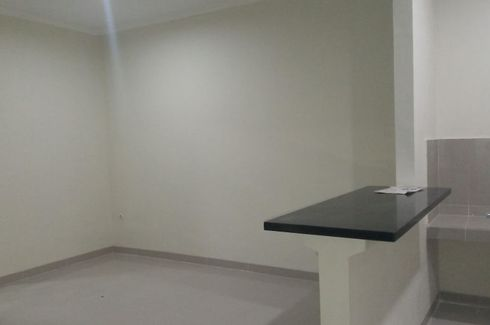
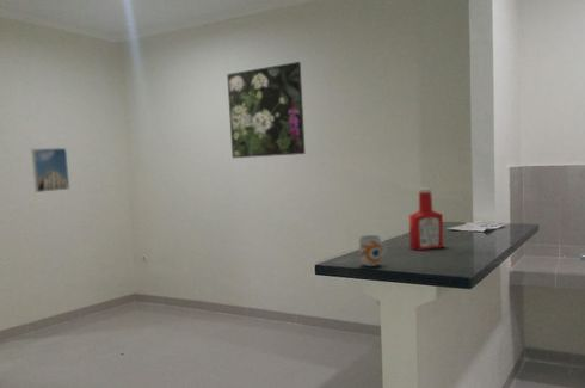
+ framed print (50, 170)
+ mug (372, 251)
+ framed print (264, 112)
+ soap bottle (425, 217)
